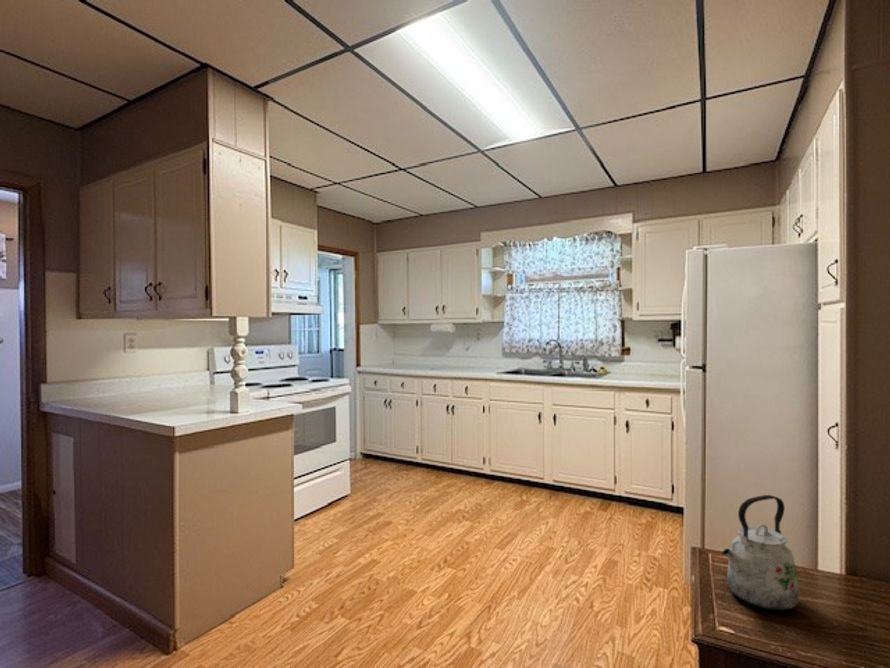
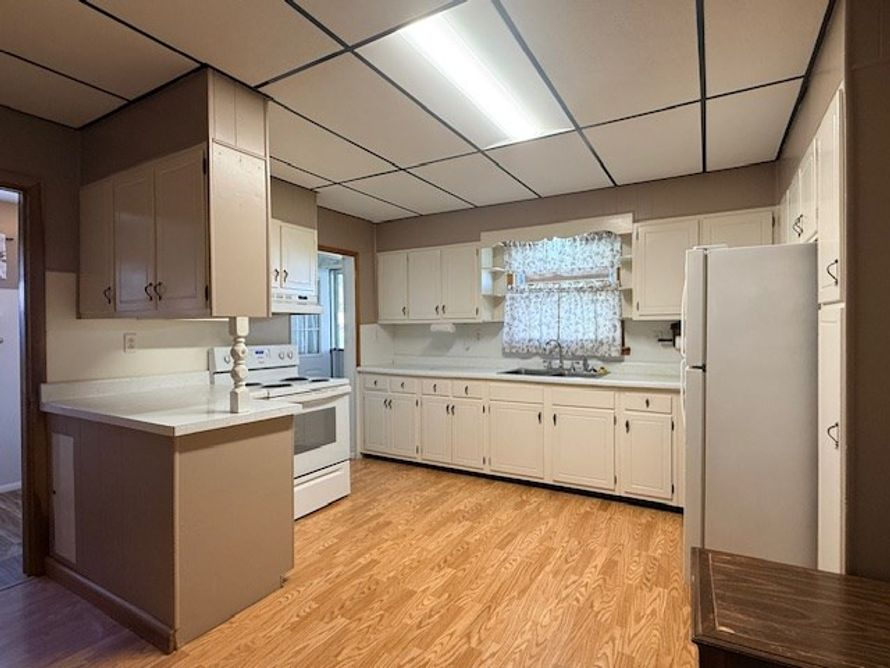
- kettle (753, 549)
